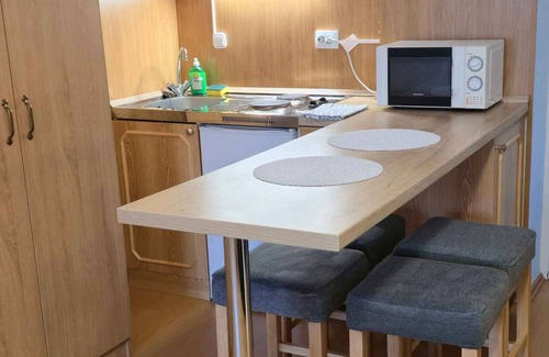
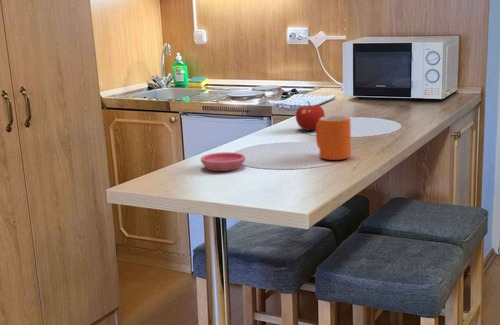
+ fruit (310, 115)
+ mug (330, 137)
+ saucer (223, 162)
